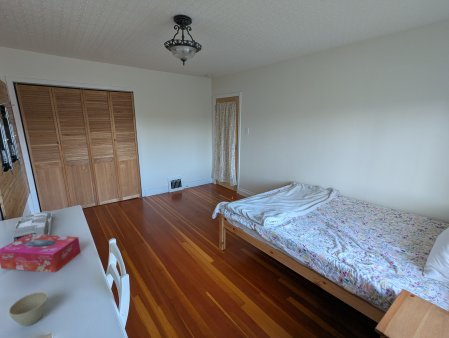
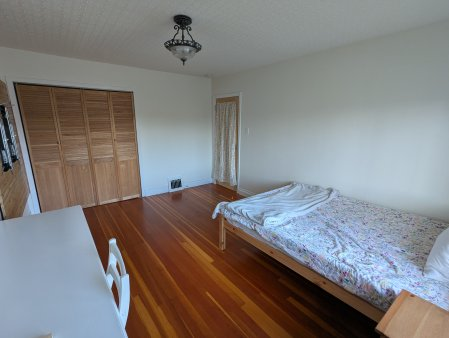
- flower pot (30, 311)
- desk organizer (34, 224)
- tissue box (41, 252)
